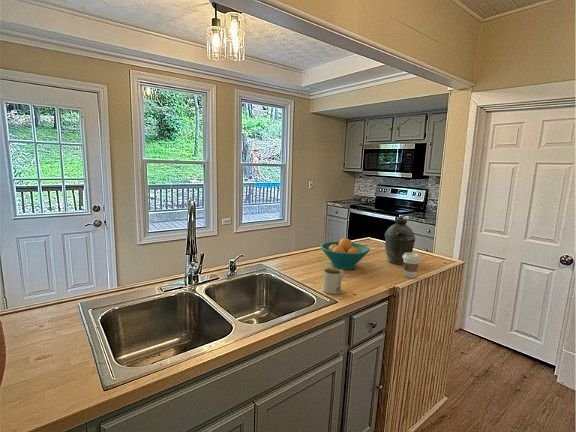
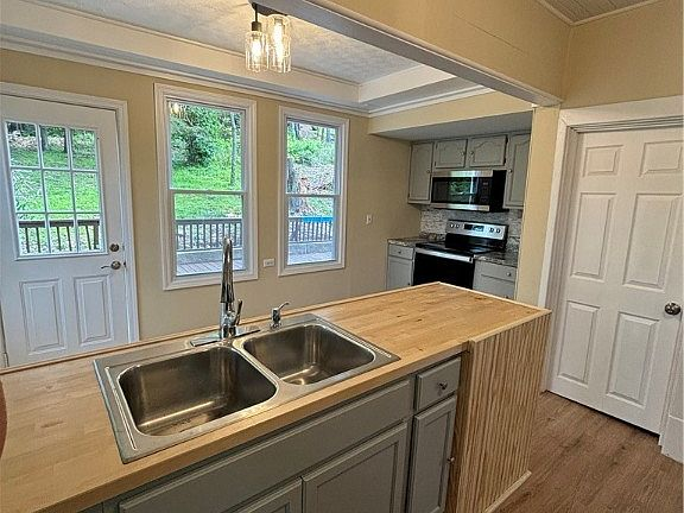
- kettle (399, 239)
- coffee cup (410, 265)
- mug (335, 279)
- fruit bowl (344, 252)
